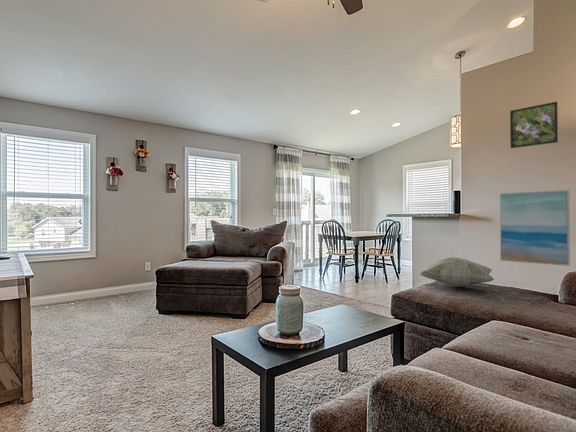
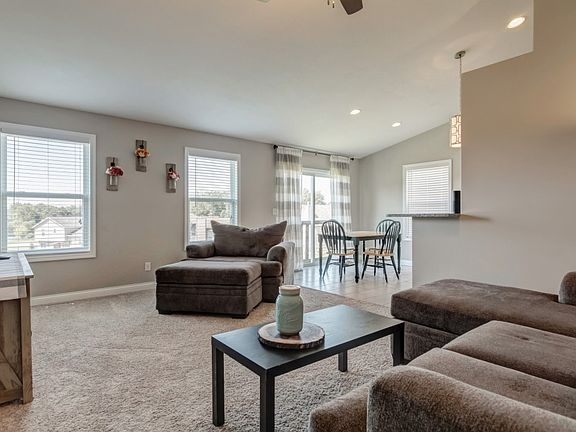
- decorative pillow (457, 272)
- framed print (533, 125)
- wall art (532, 227)
